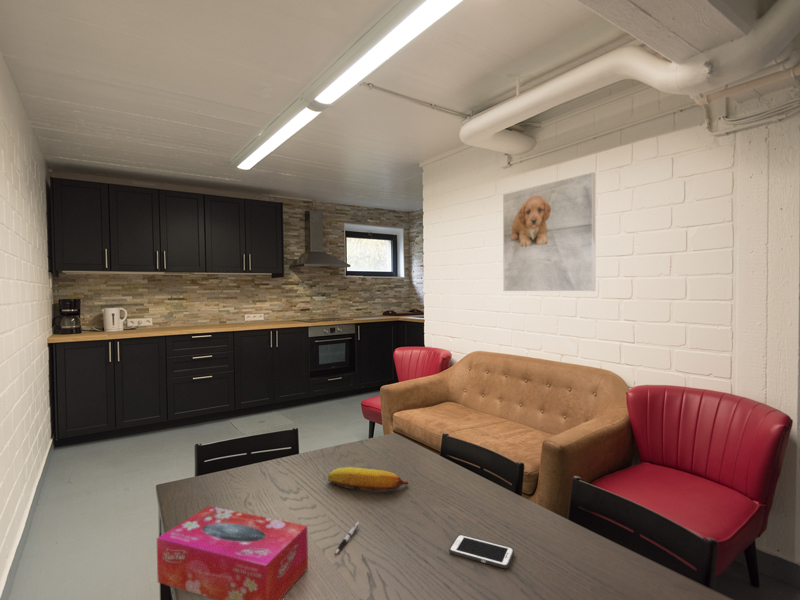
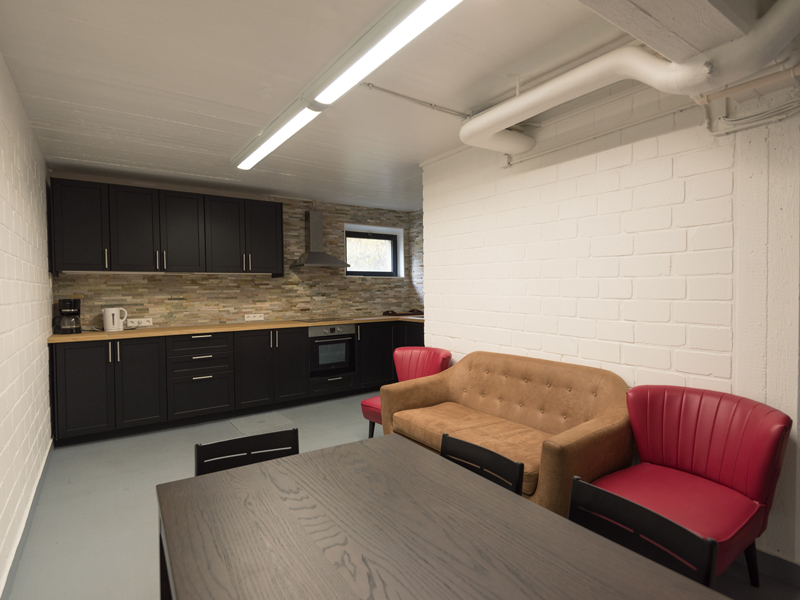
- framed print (544, 238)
- pen (347, 537)
- cell phone (481, 550)
- tissue box (234, 553)
- fruit (368, 474)
